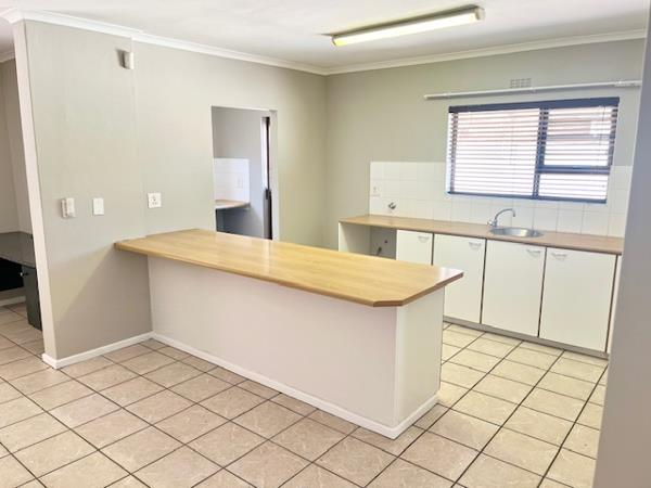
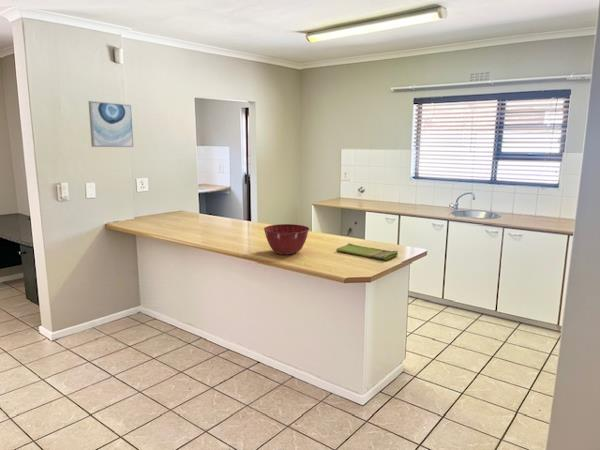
+ wall art (112, 125)
+ mixing bowl (286, 240)
+ dish towel (366, 251)
